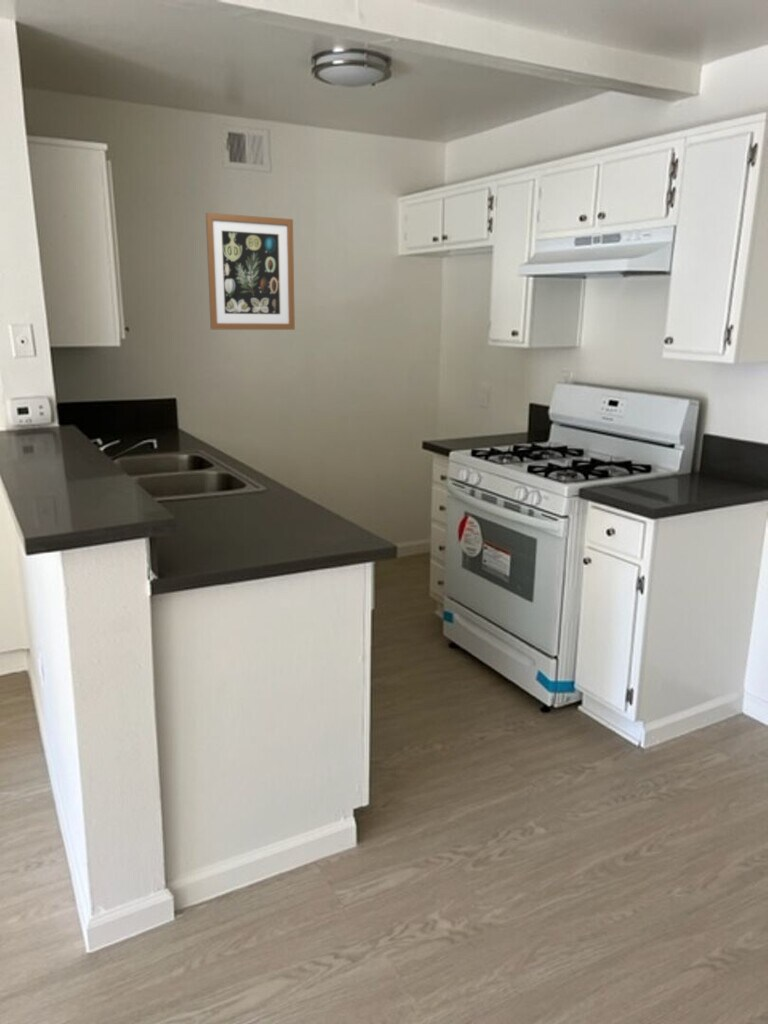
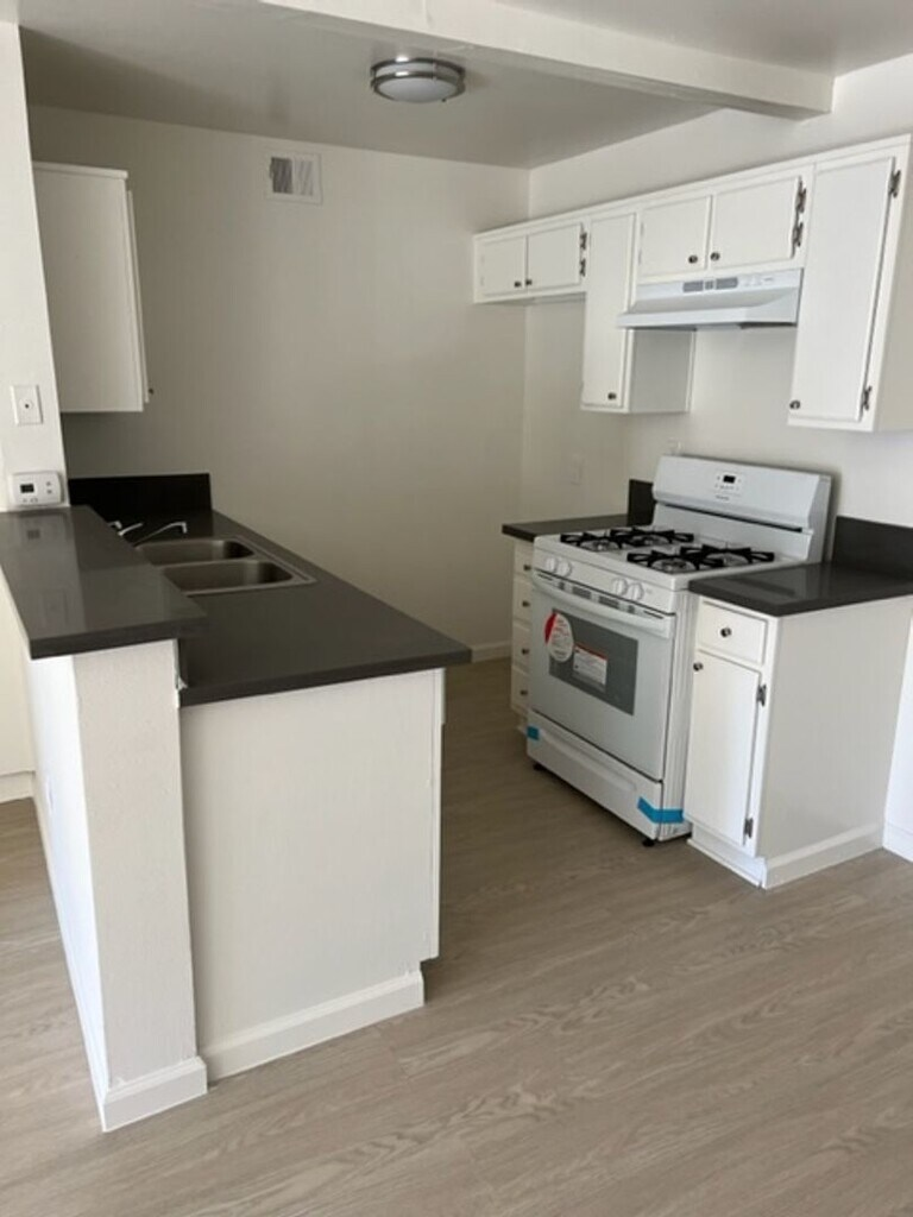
- wall art (252, 273)
